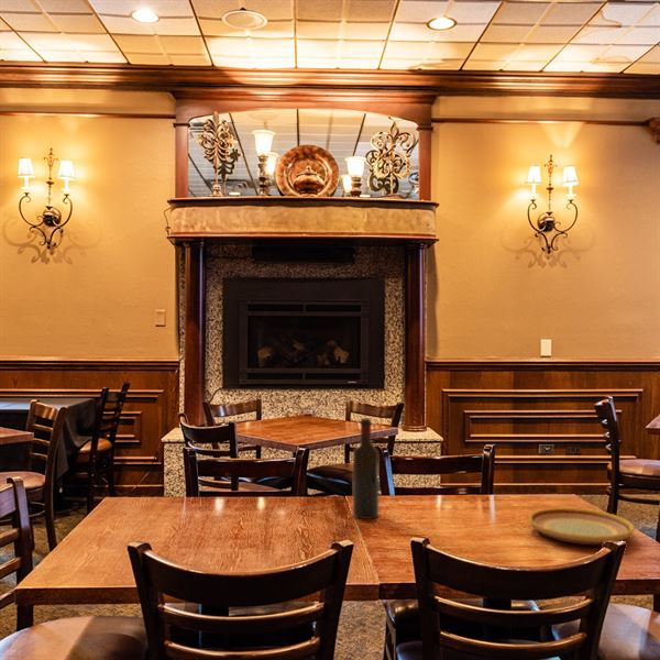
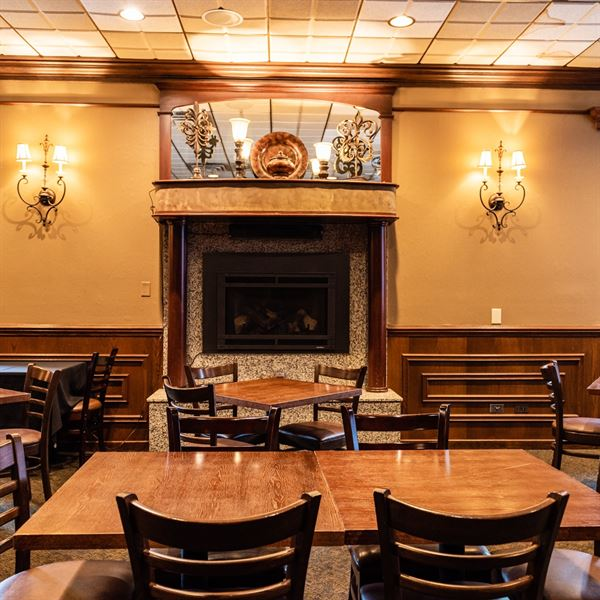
- wine bottle (365, 466)
- plate (580, 527)
